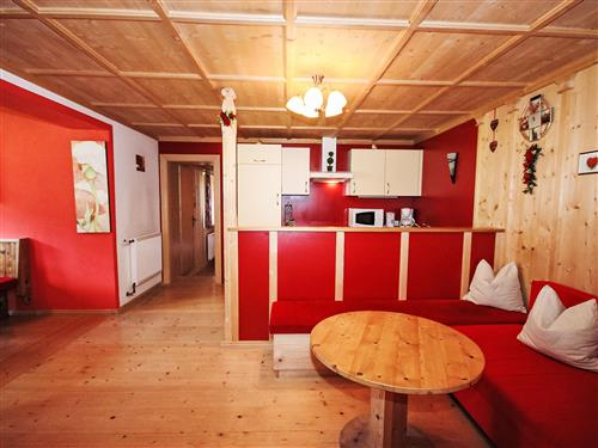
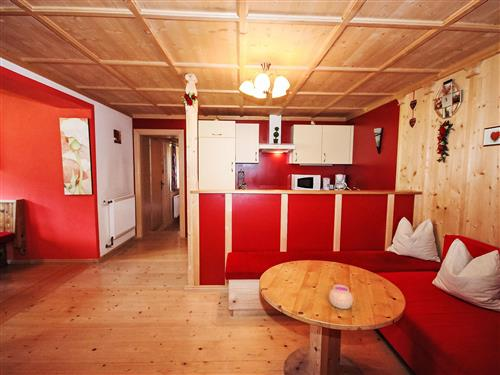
+ jar (340, 296)
